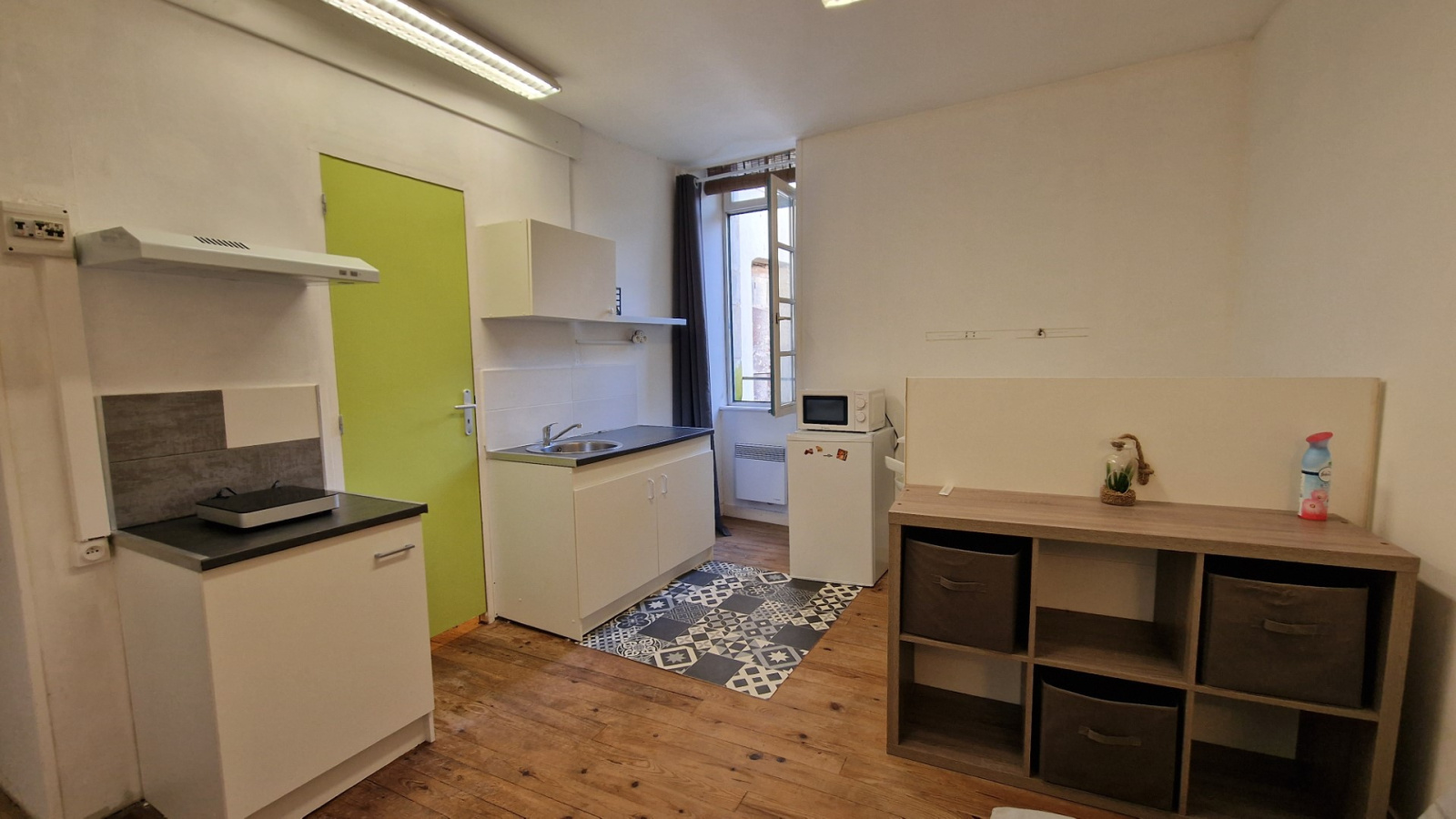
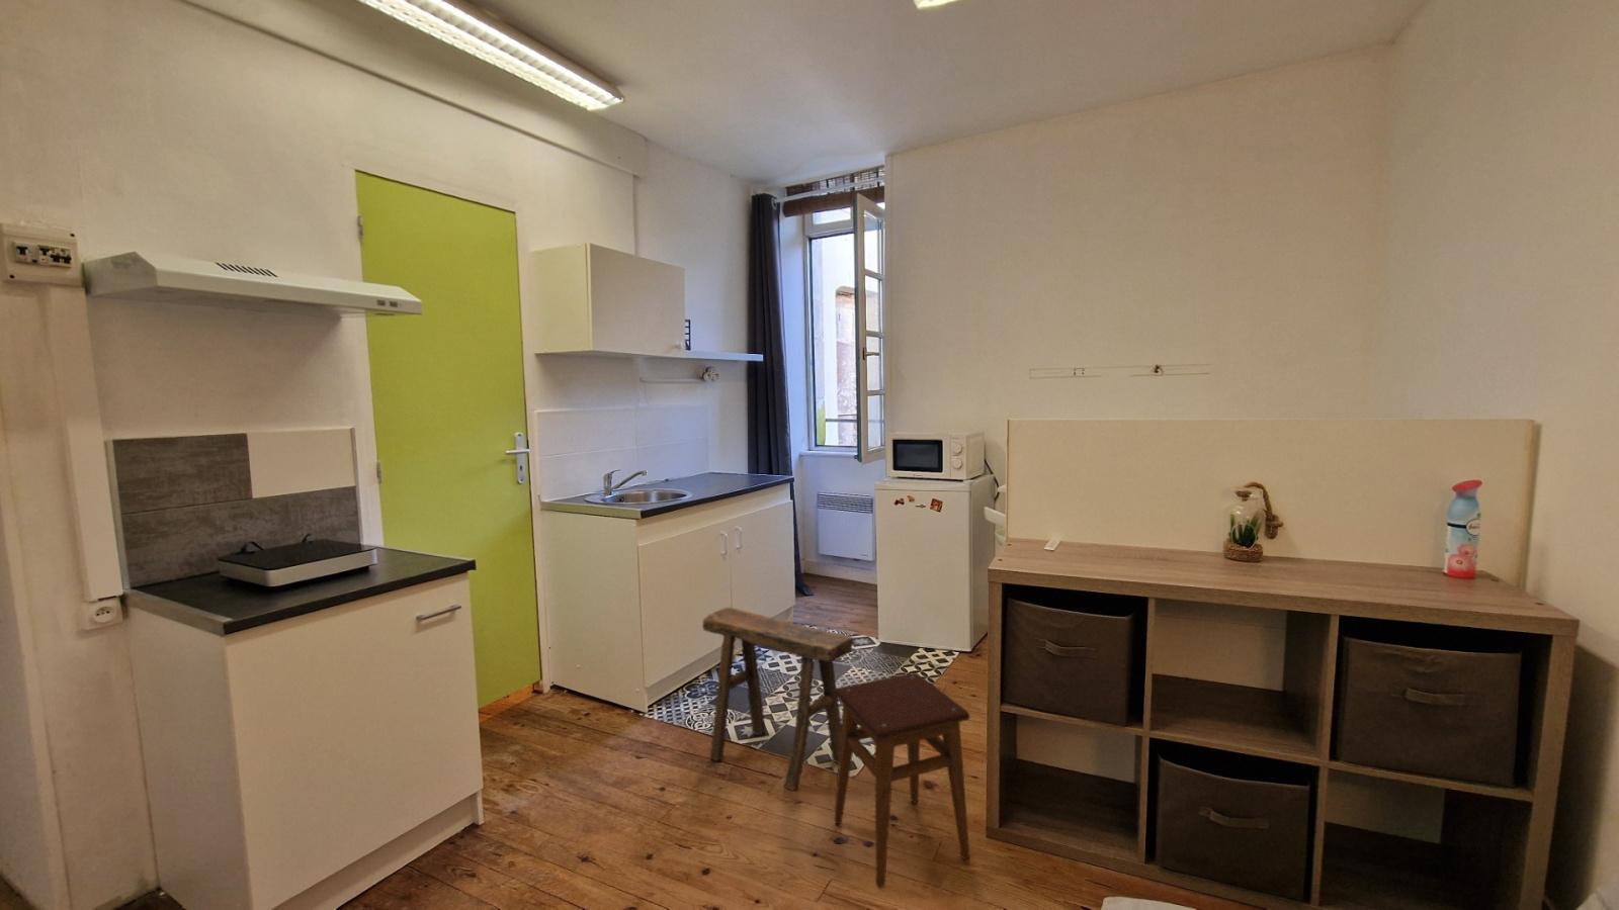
+ stool (761, 696)
+ stool (898, 770)
